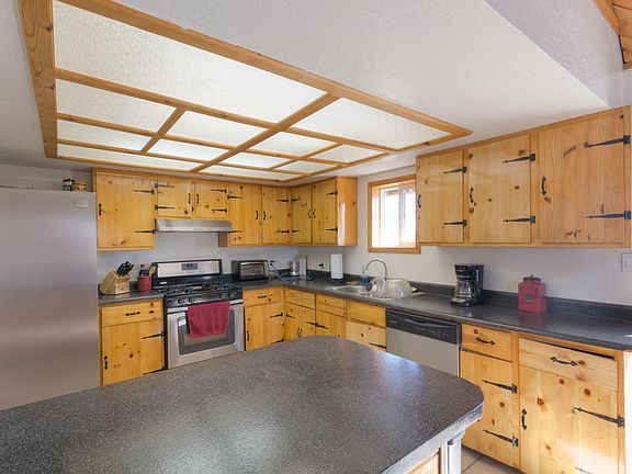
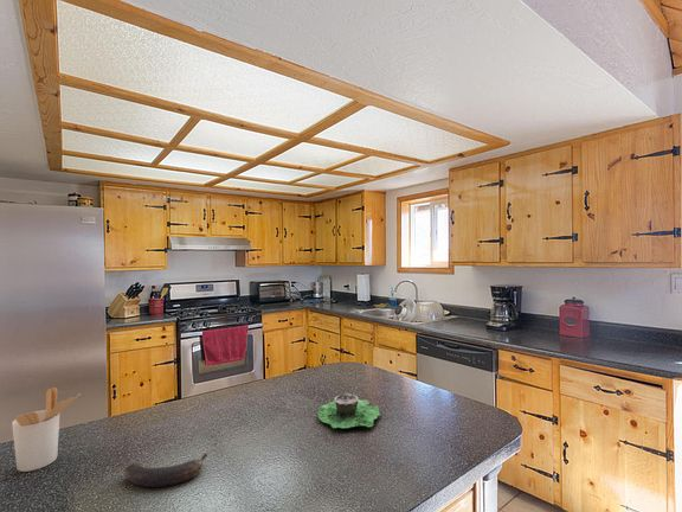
+ succulent planter (348, 405)
+ banana (166, 469)
+ utensil holder (46, 428)
